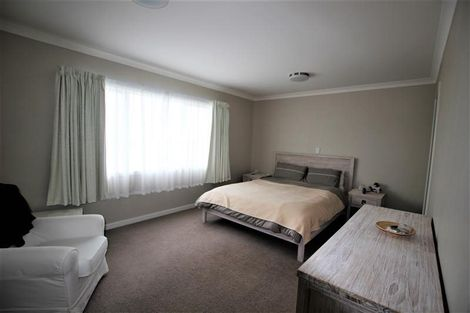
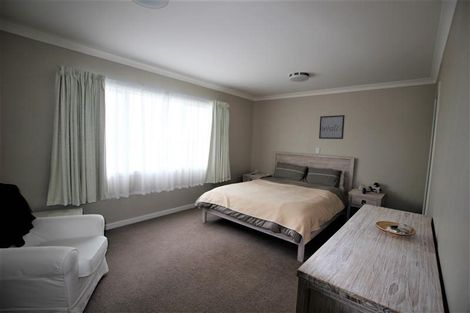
+ wall art (331, 127)
